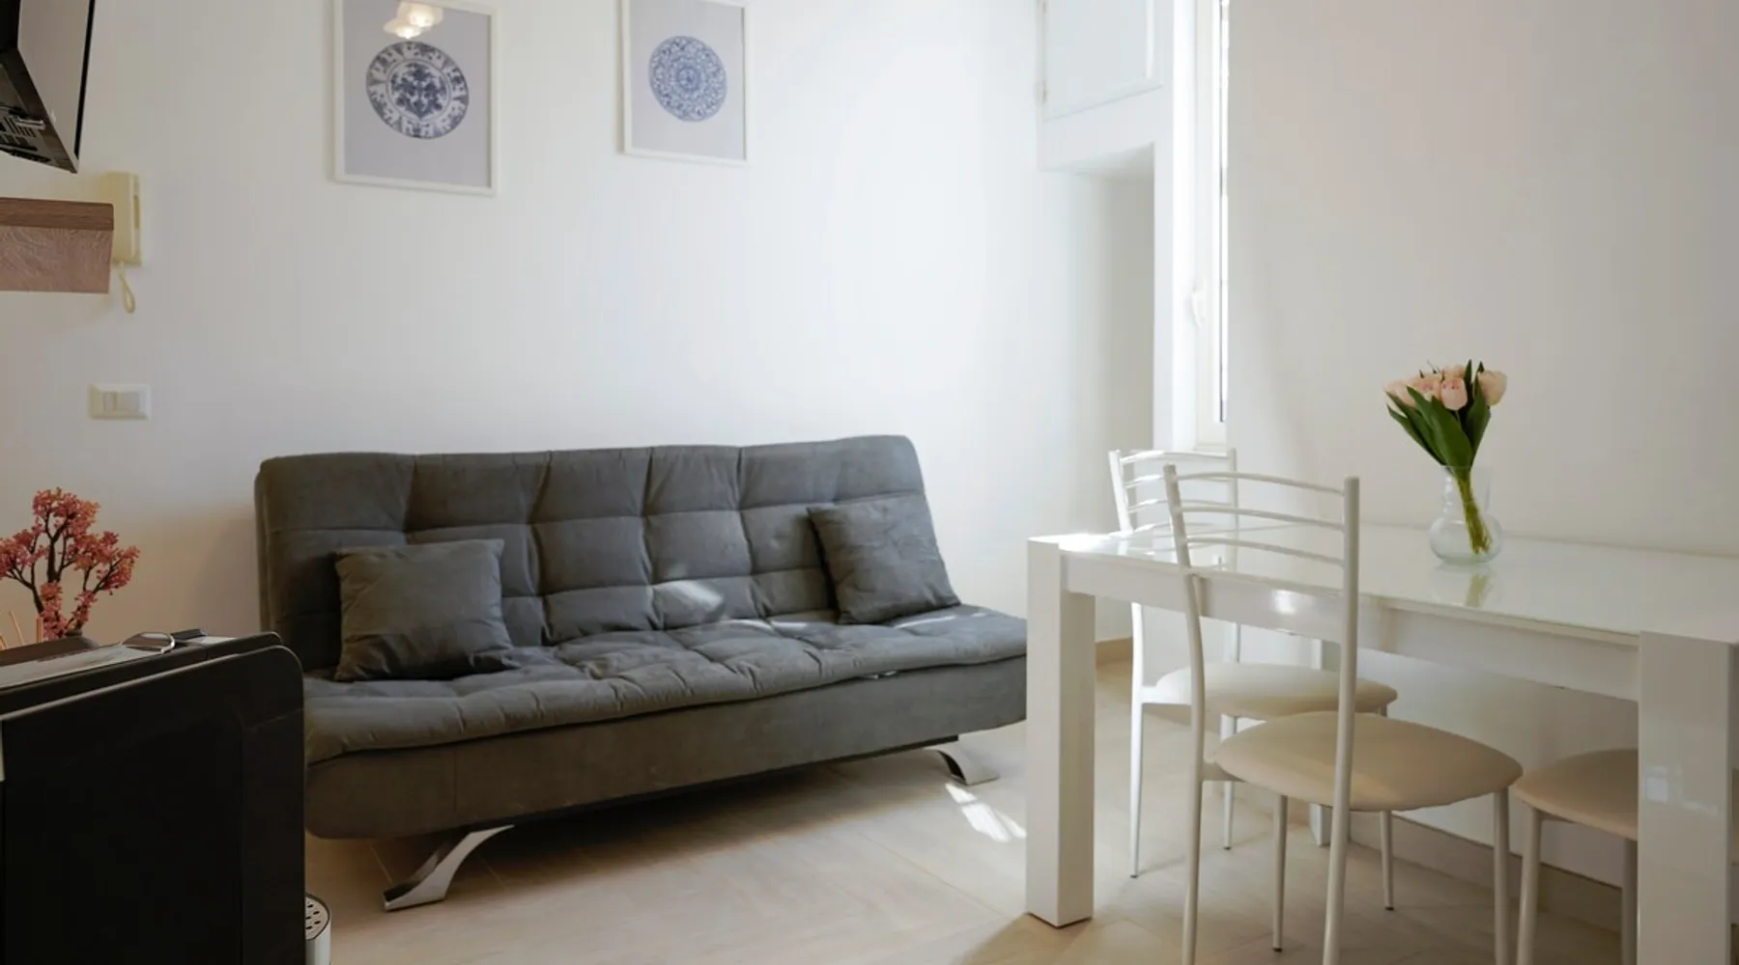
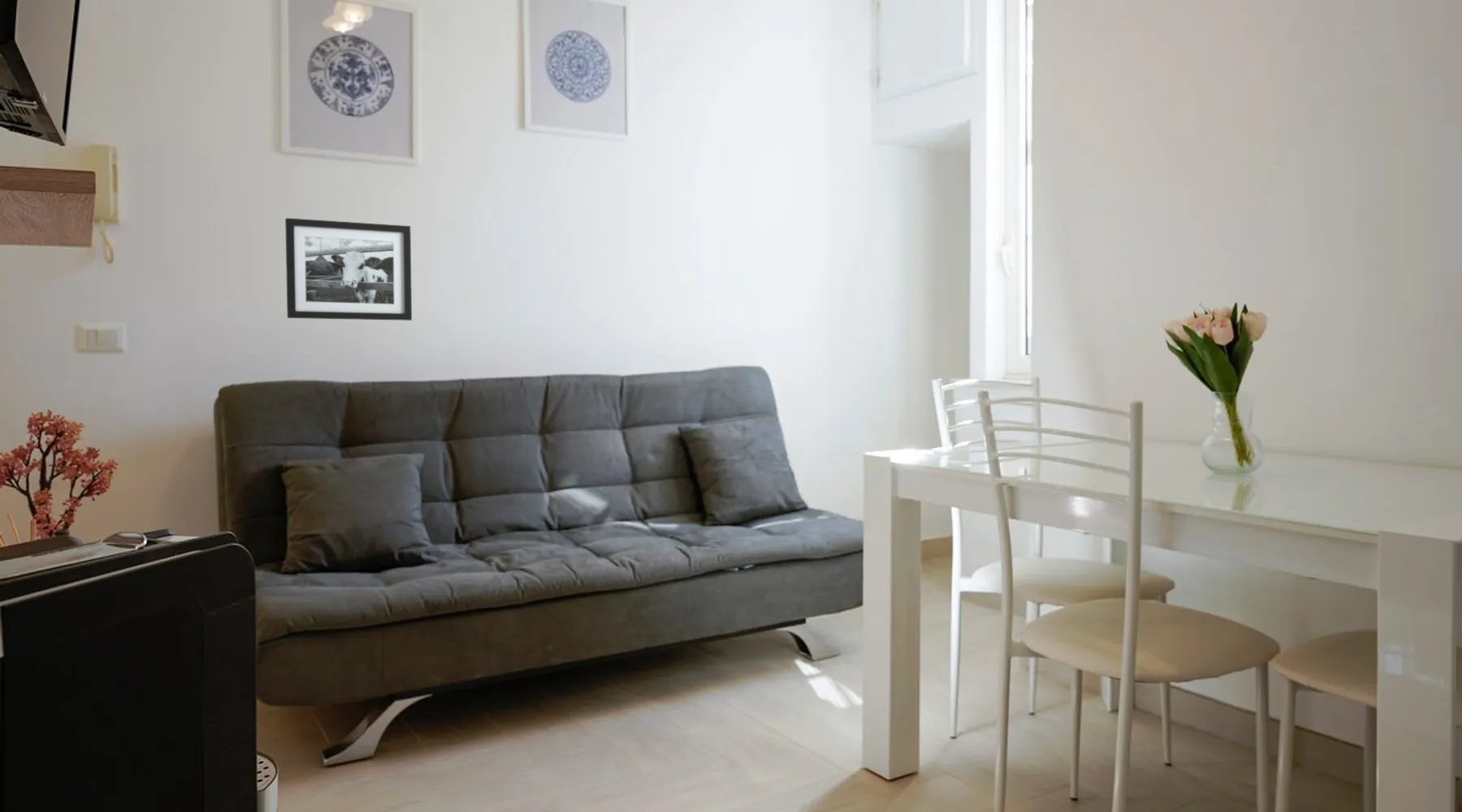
+ picture frame (350, 270)
